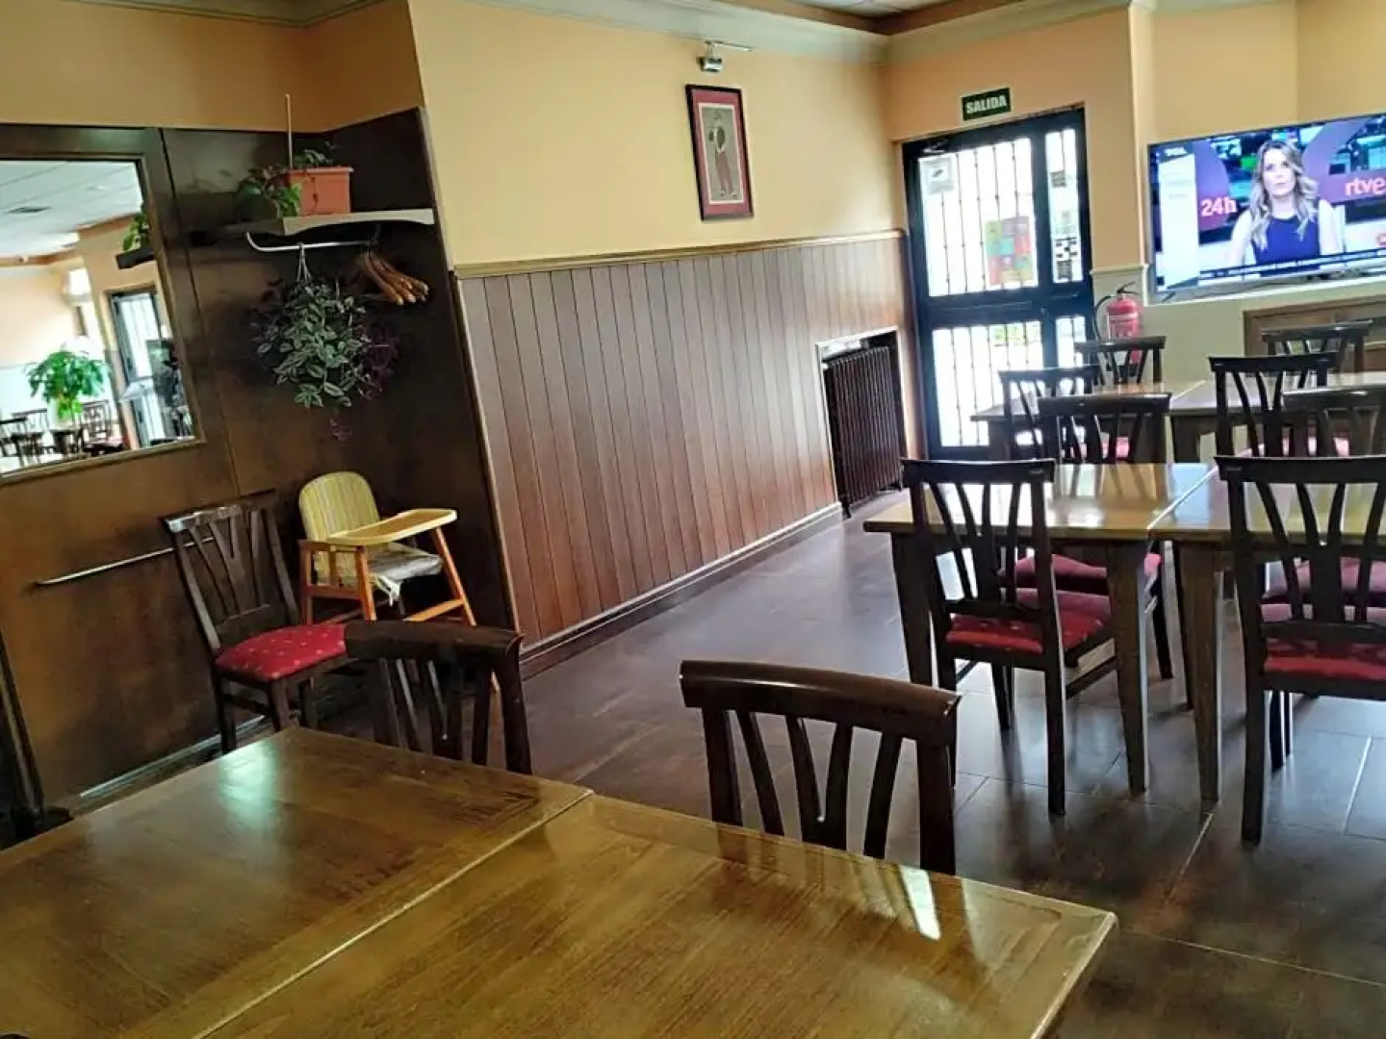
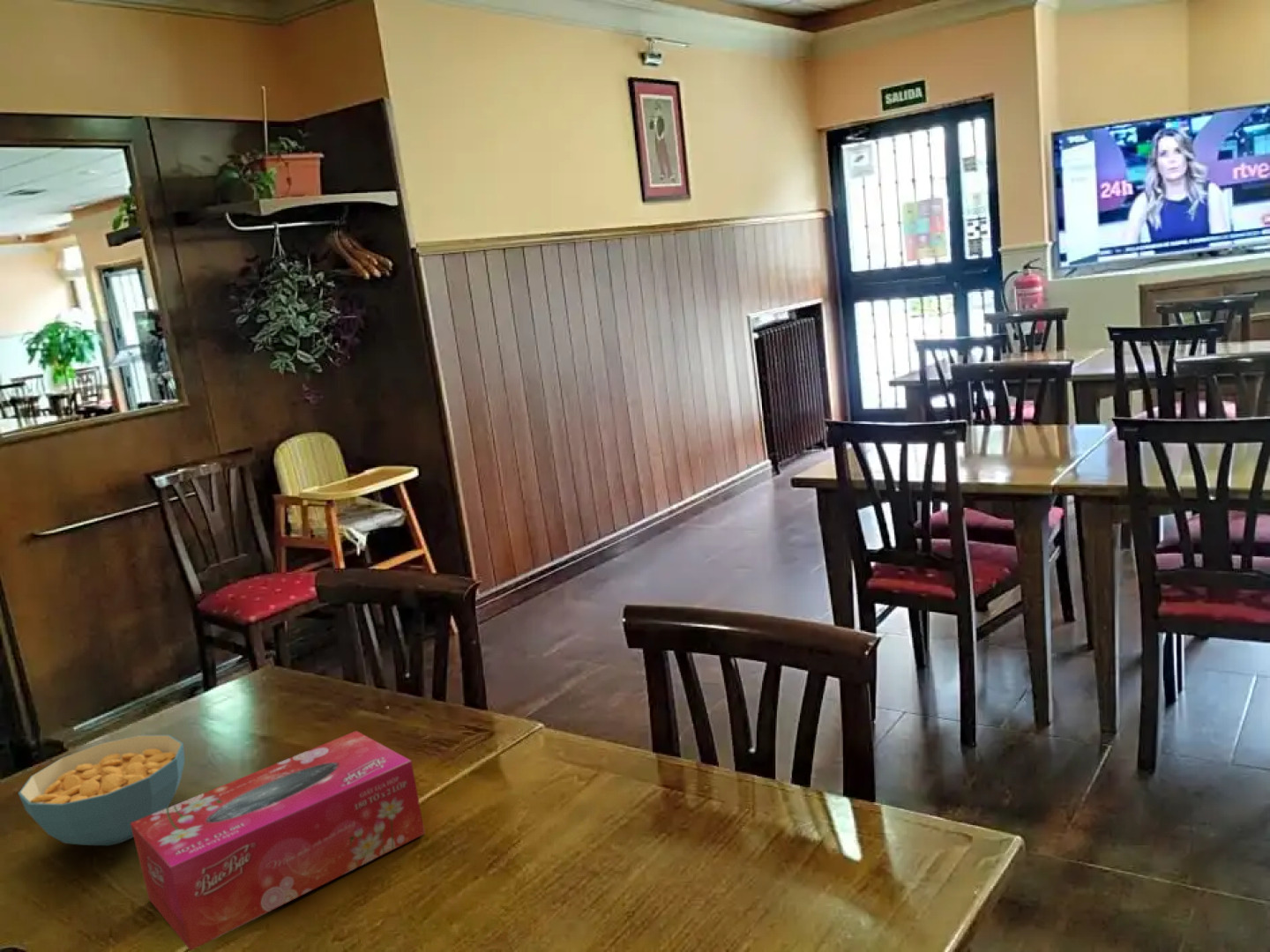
+ cereal bowl (111, 800)
+ tissue box (282, 829)
